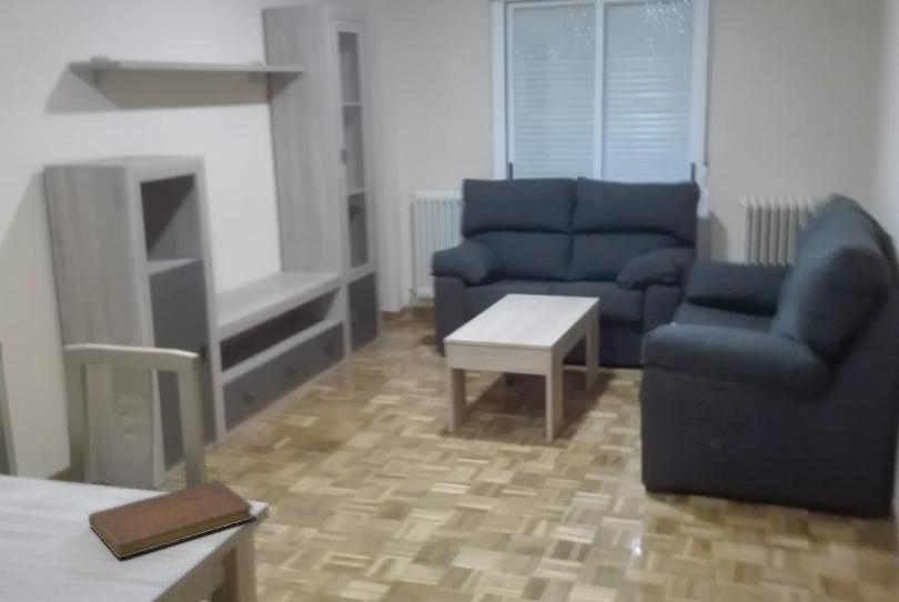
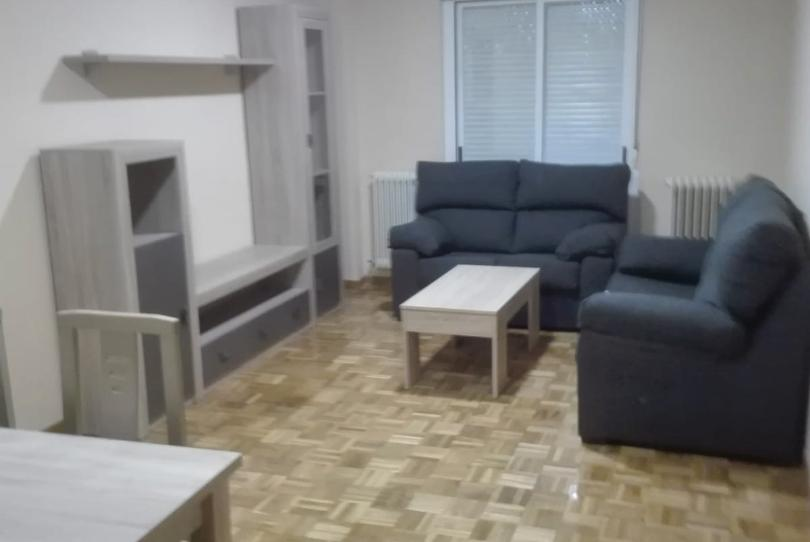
- notebook (171, 515)
